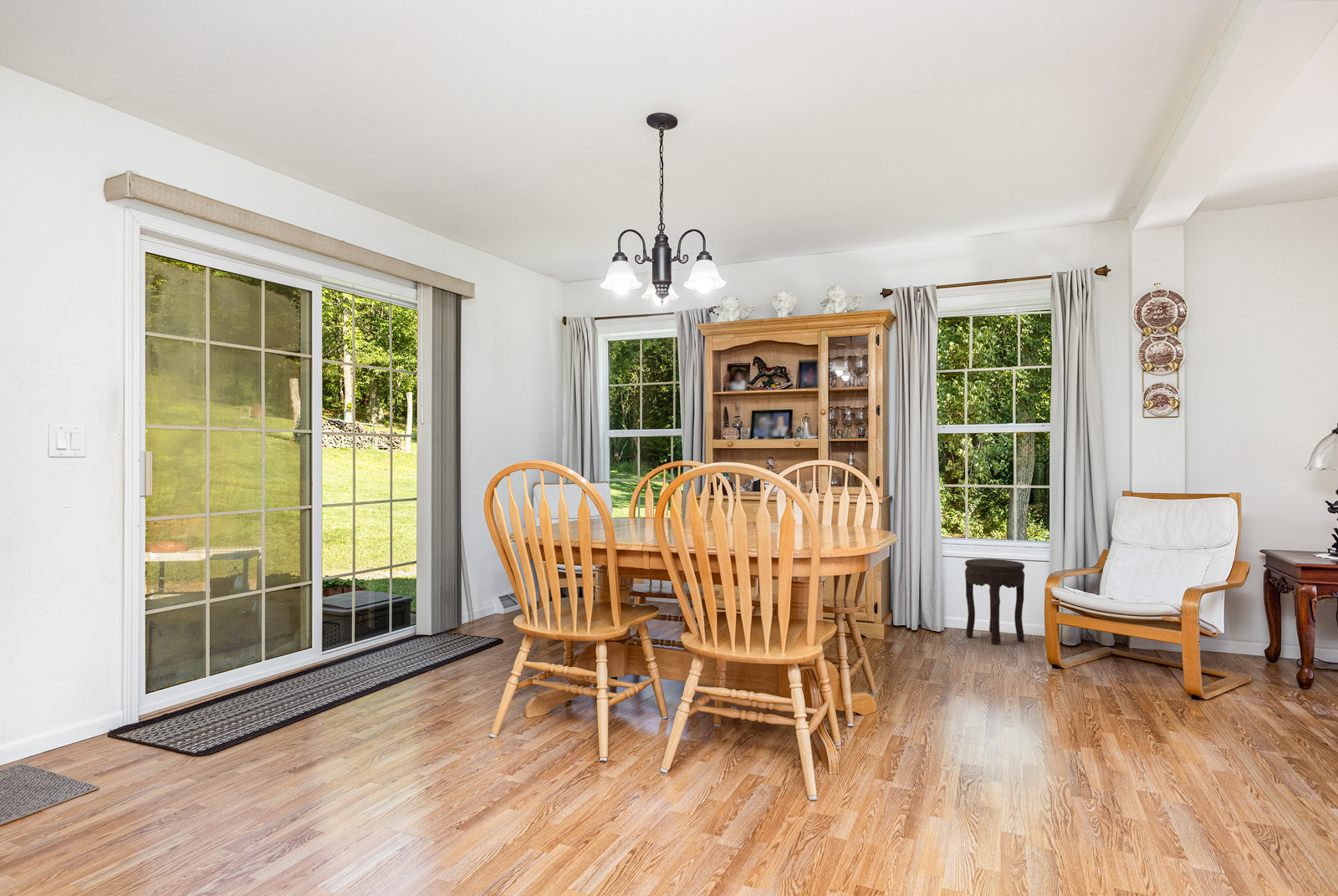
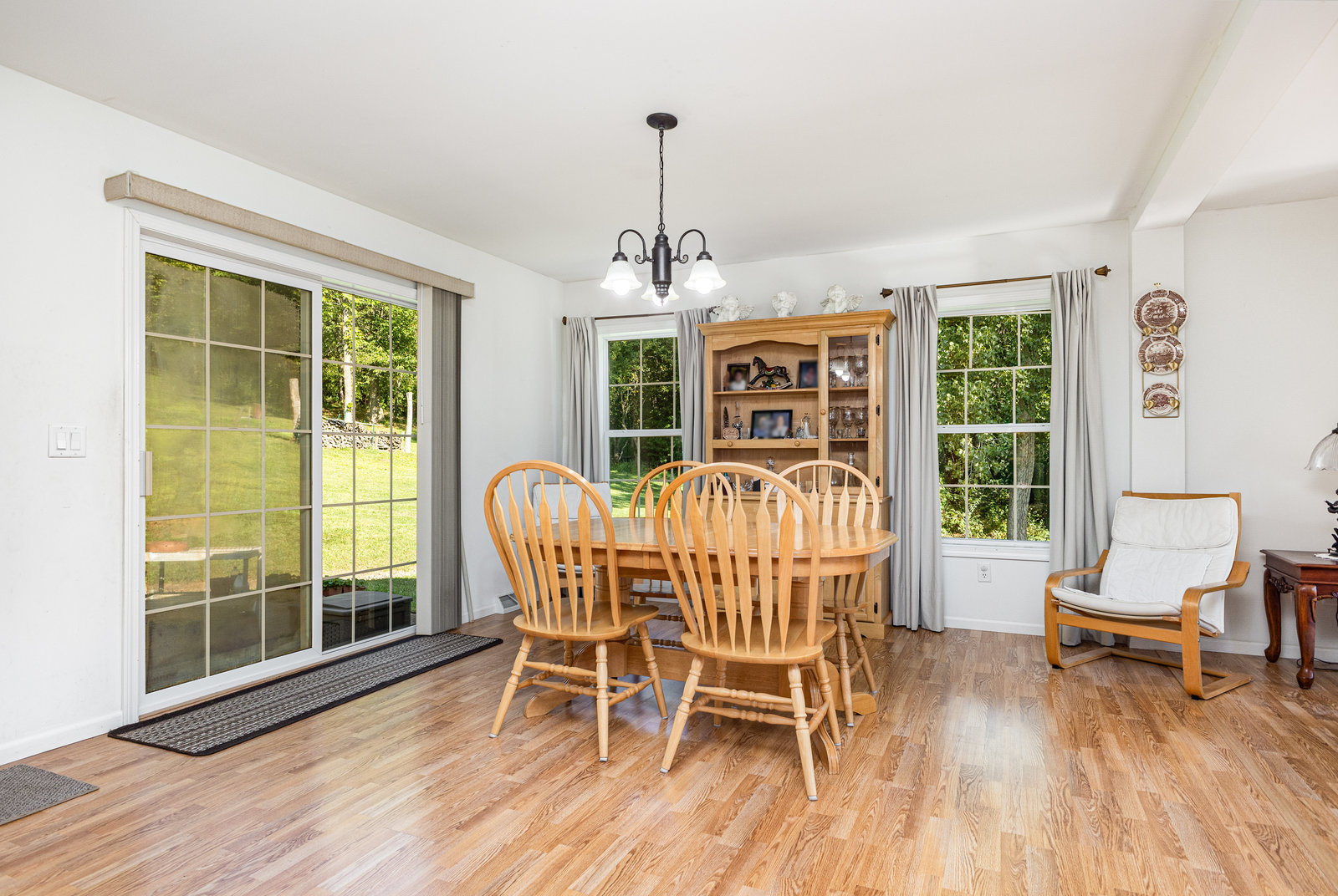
- side table (994, 600)
